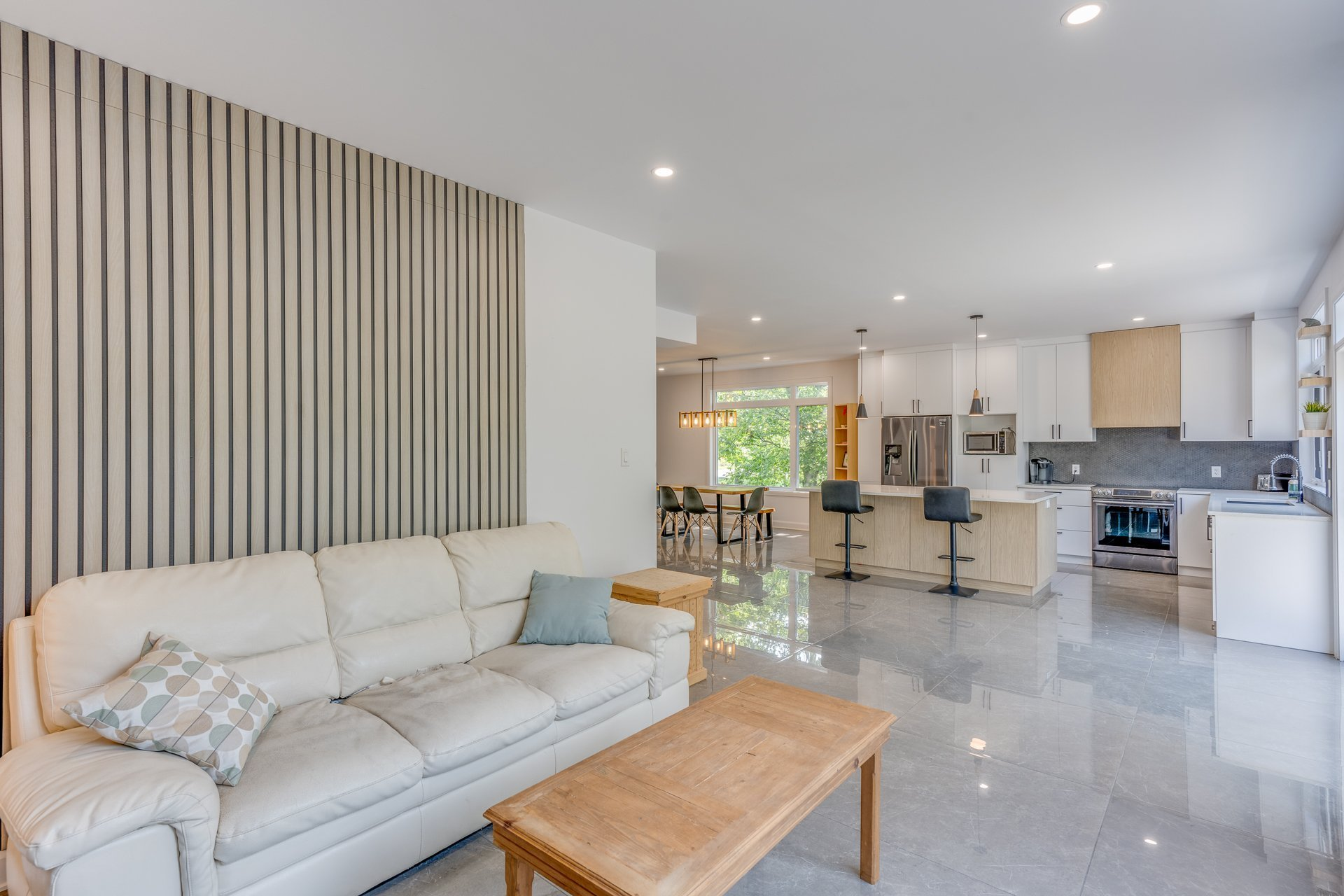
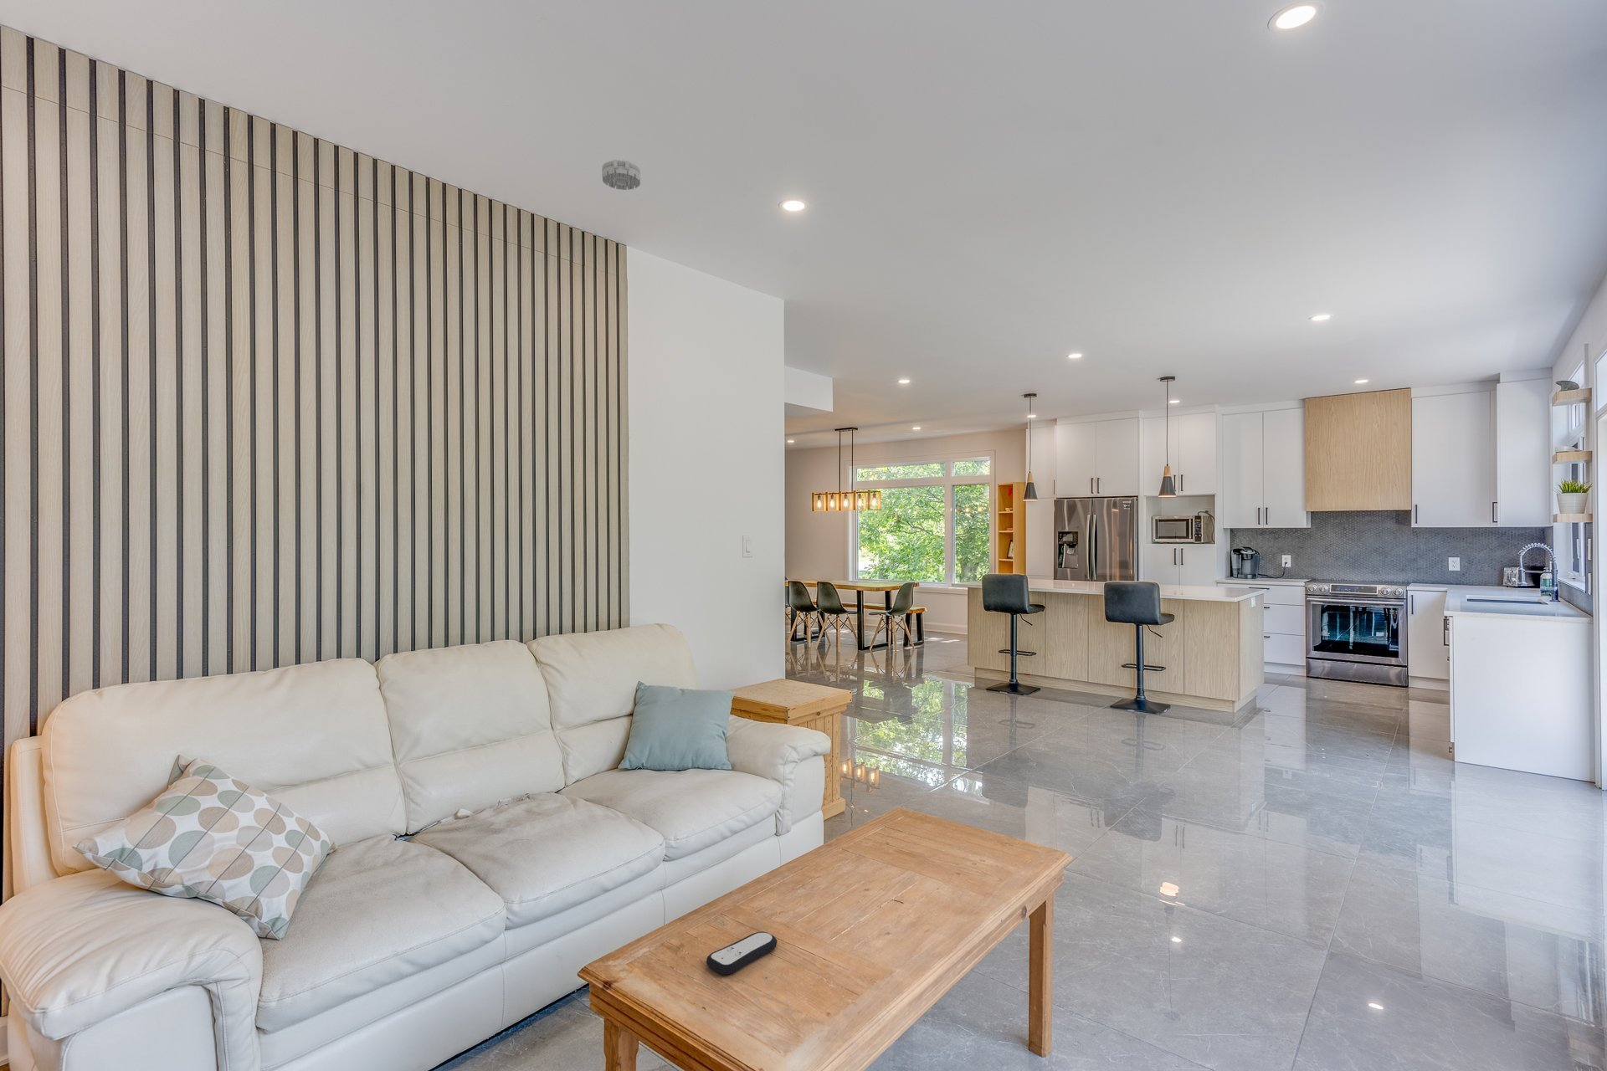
+ remote control (744, 951)
+ smoke detector (621, 175)
